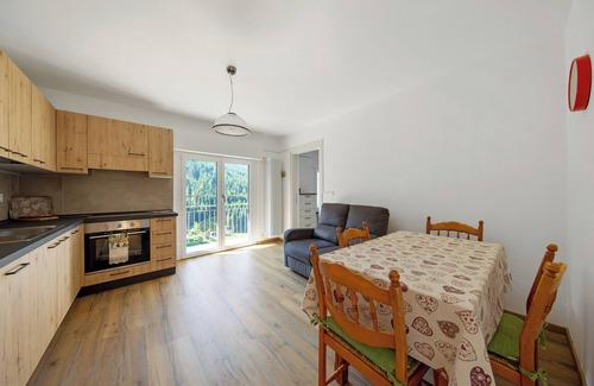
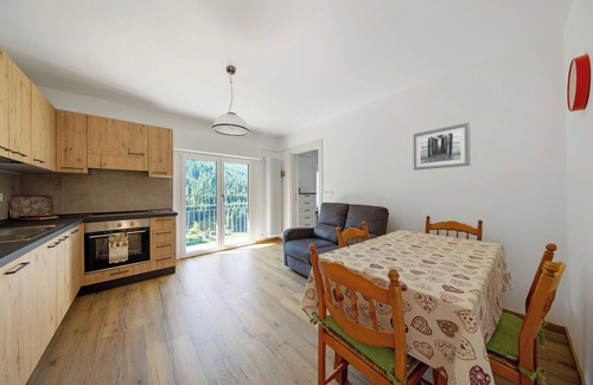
+ wall art (439, 148)
